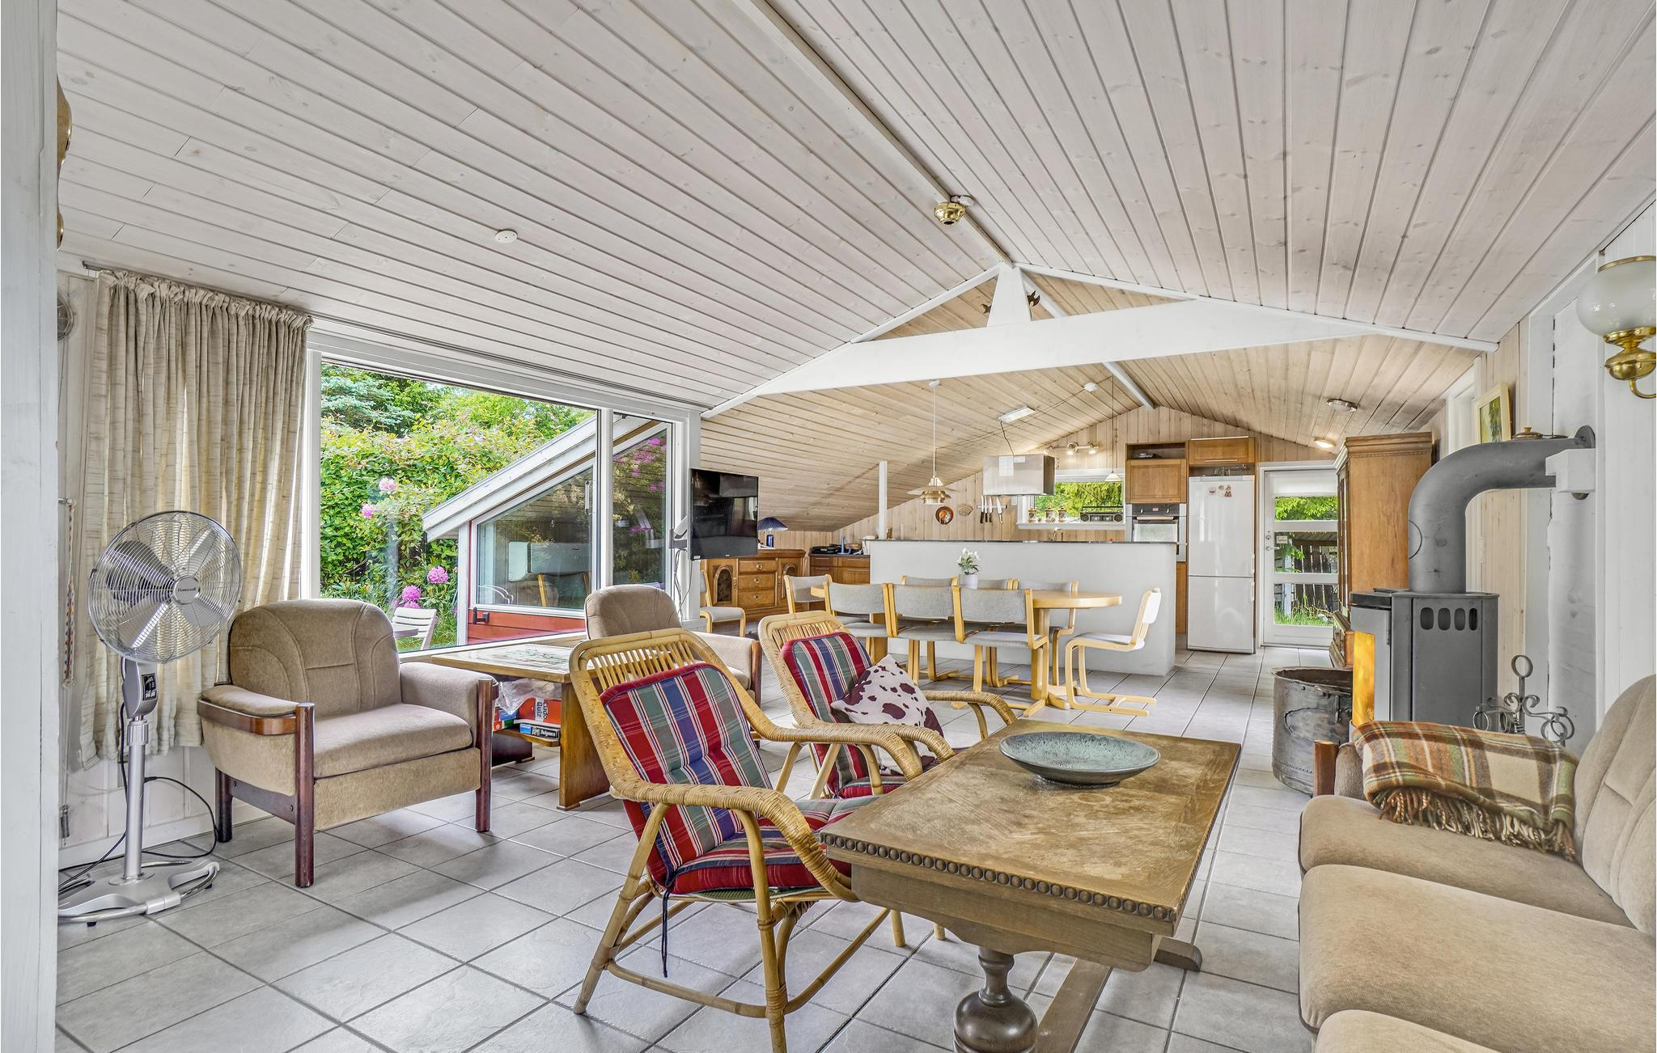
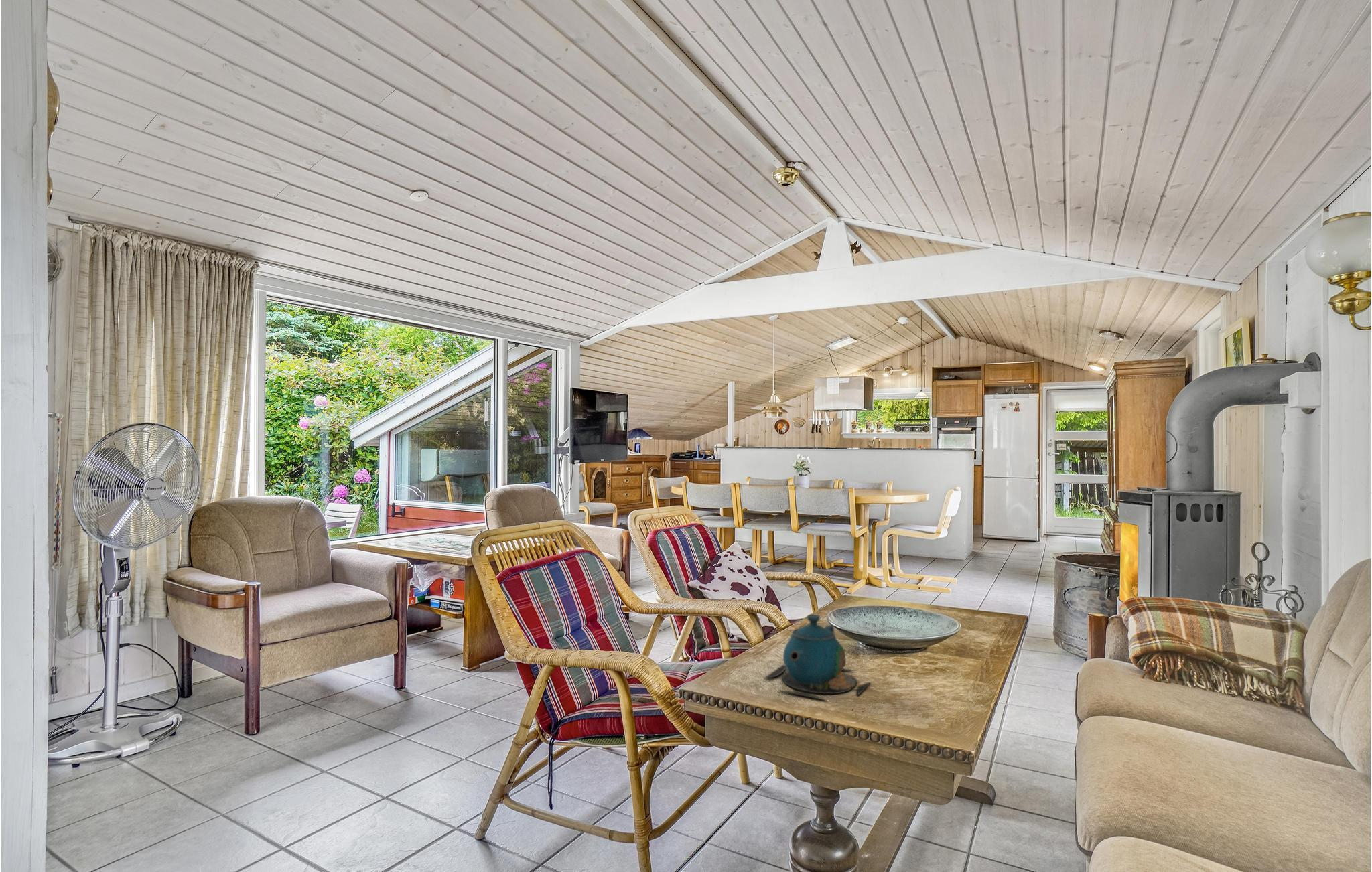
+ teapot (818, 648)
